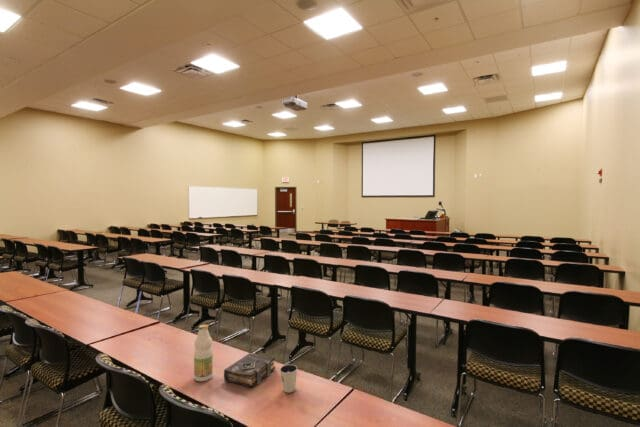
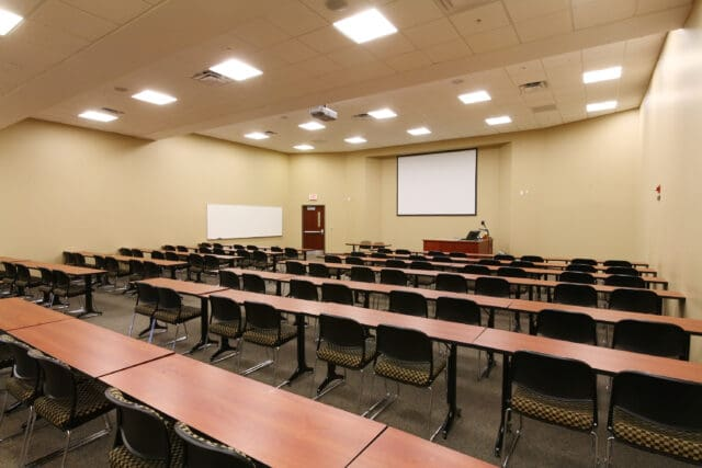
- bottle (203, 351)
- dixie cup (288, 378)
- book (250, 368)
